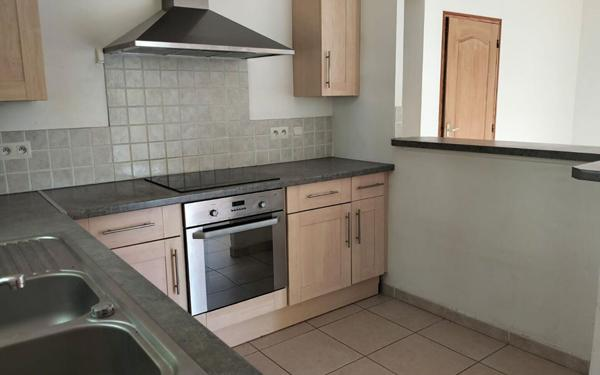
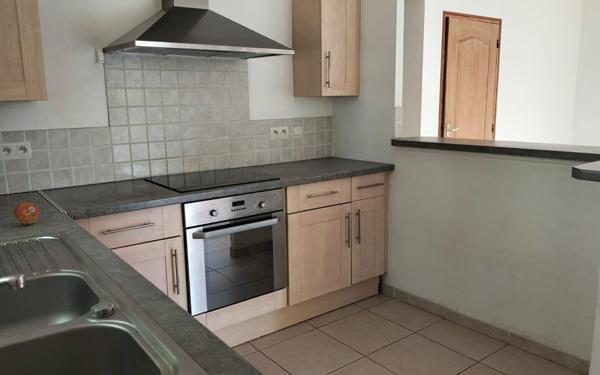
+ fruit (27, 213)
